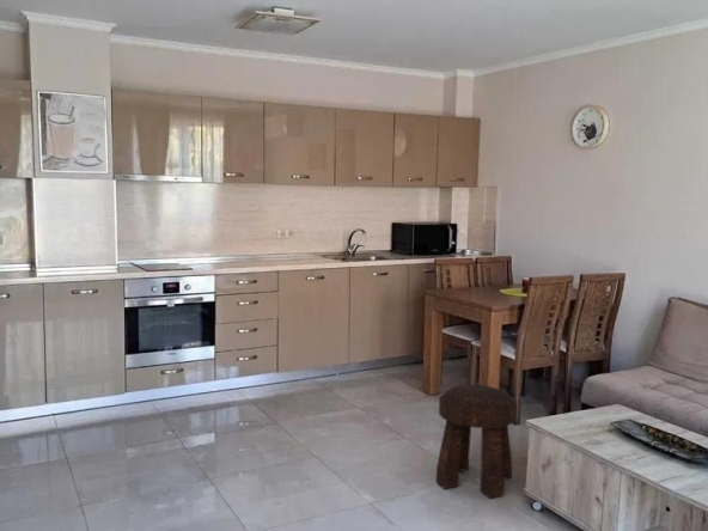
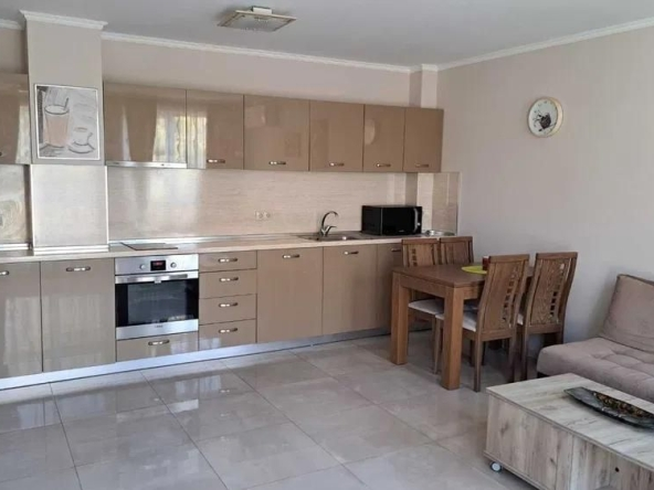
- stool (470, 433)
